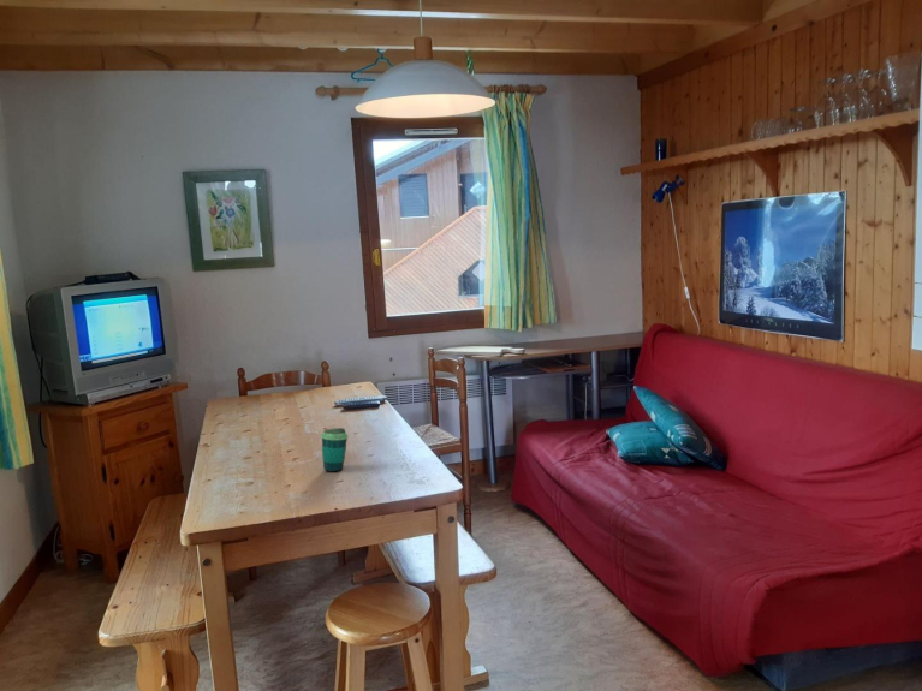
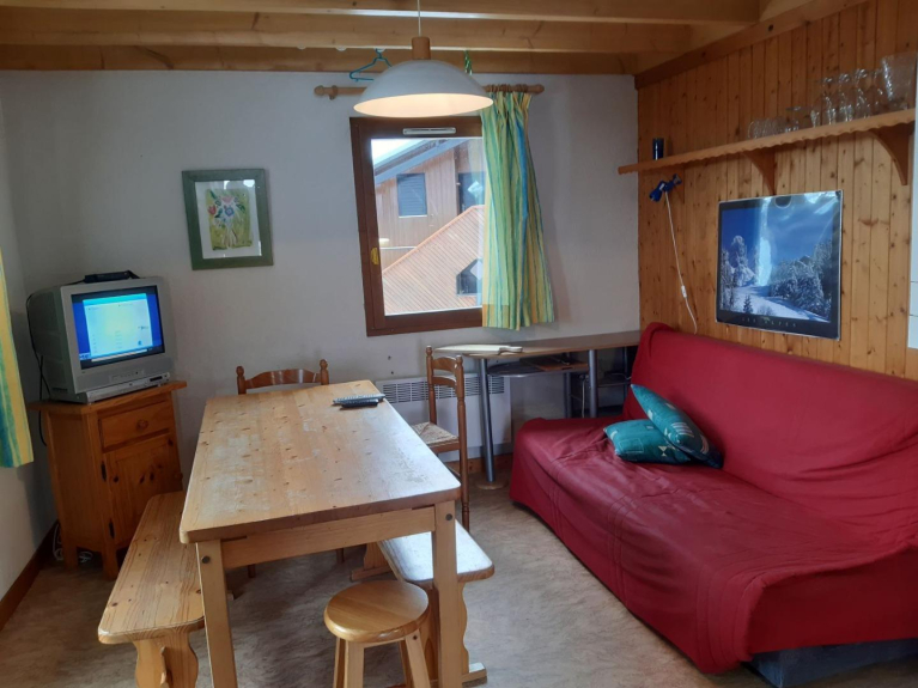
- cup (335, 449)
